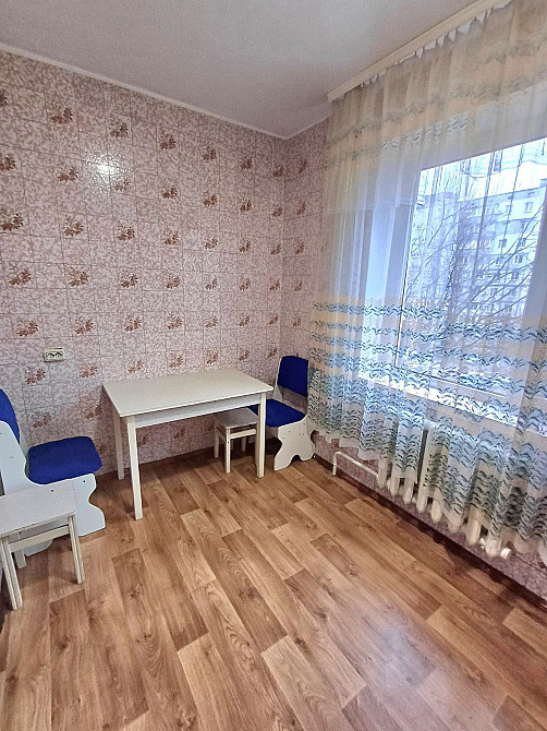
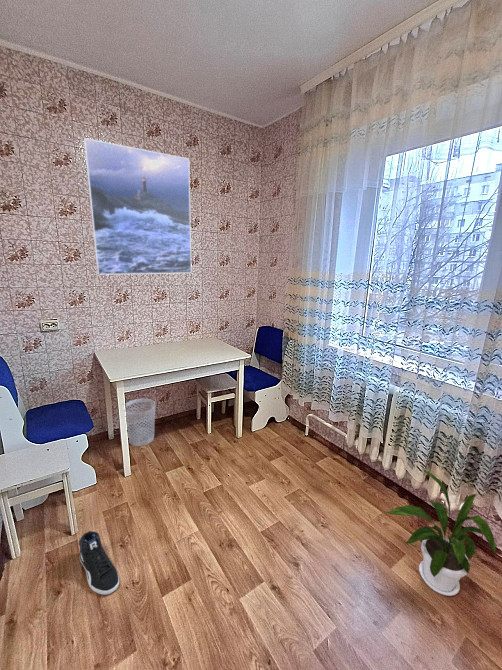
+ house plant (444, 536)
+ wastebasket (140, 422)
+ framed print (144, 214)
+ sneaker (95, 558)
